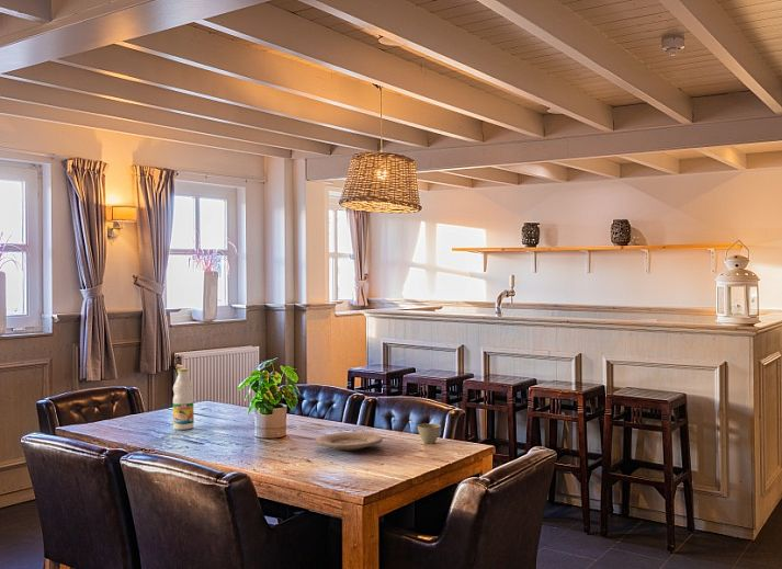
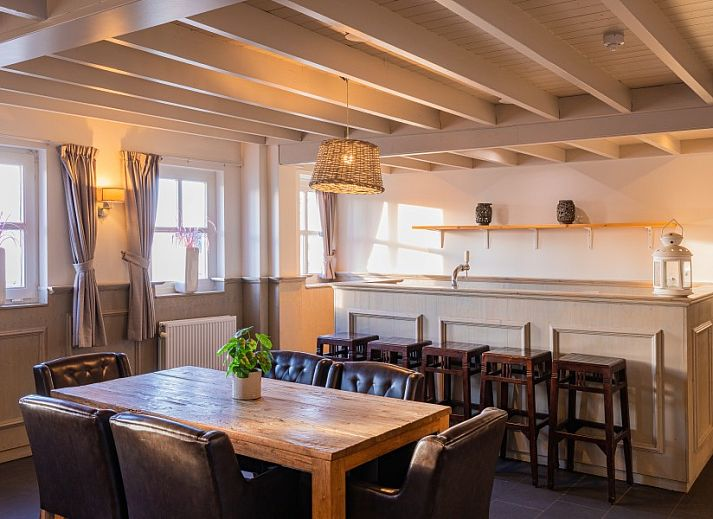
- plate (349, 442)
- flower pot (429, 433)
- bottle (183, 398)
